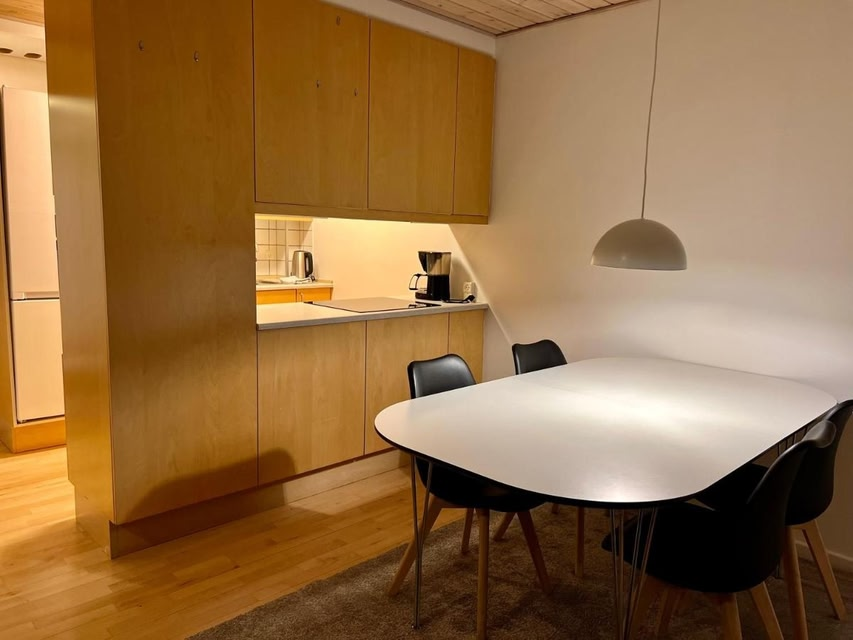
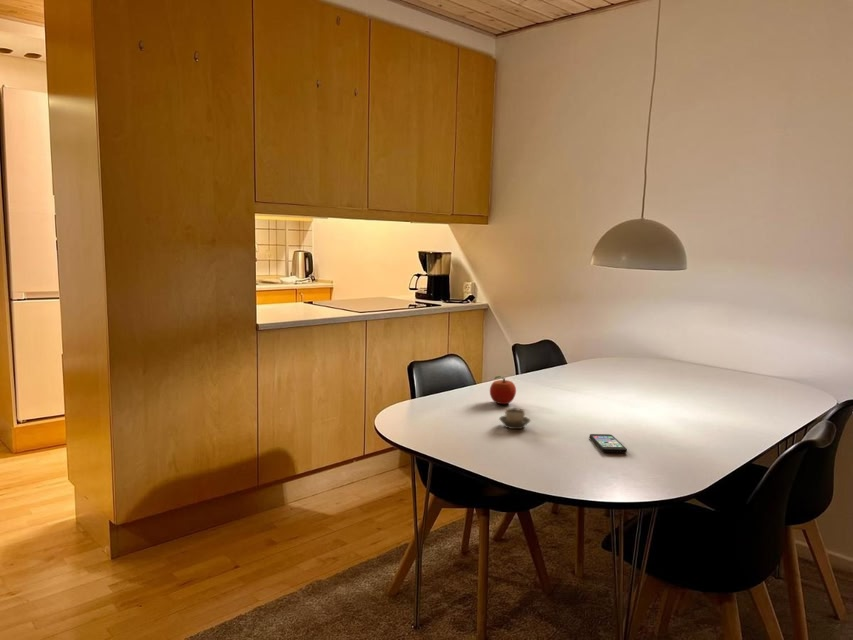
+ smartphone (607, 442)
+ fruit (503, 389)
+ cup (514, 418)
